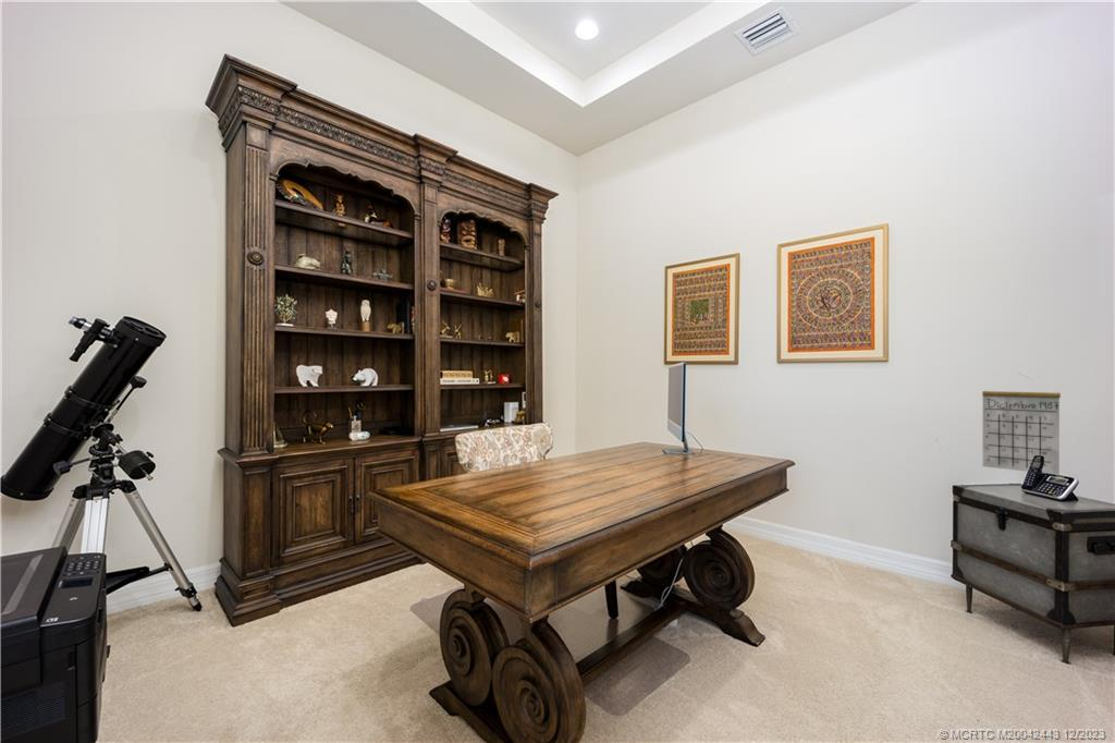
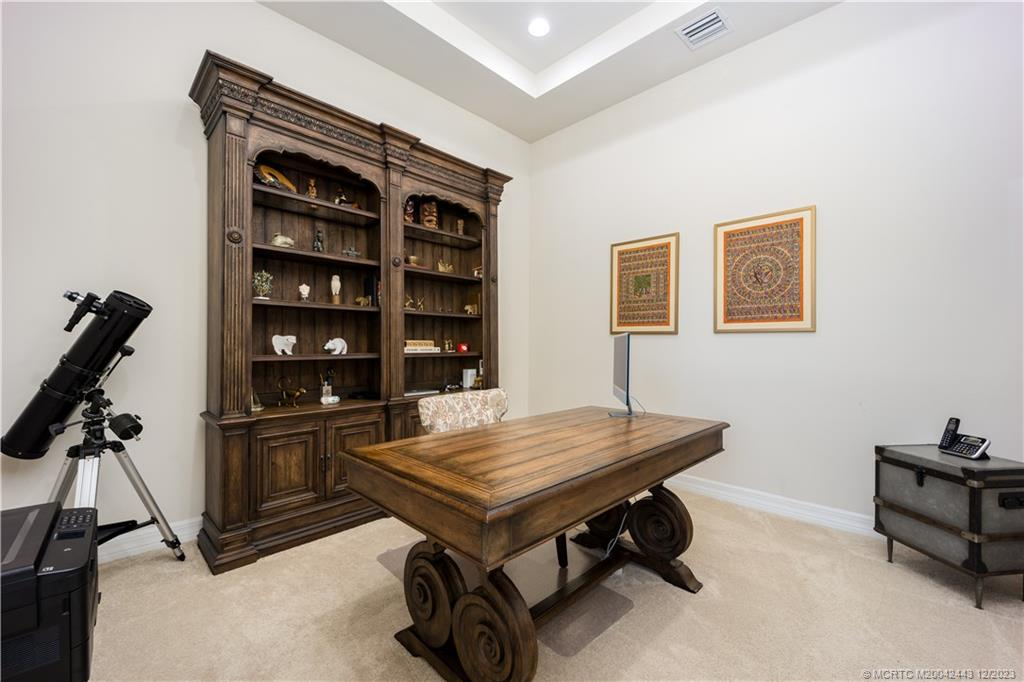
- calendar (1019, 422)
